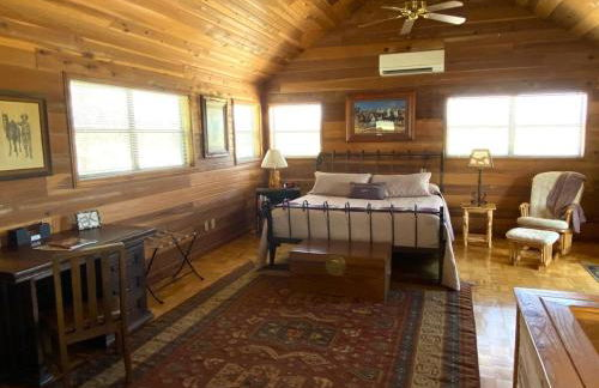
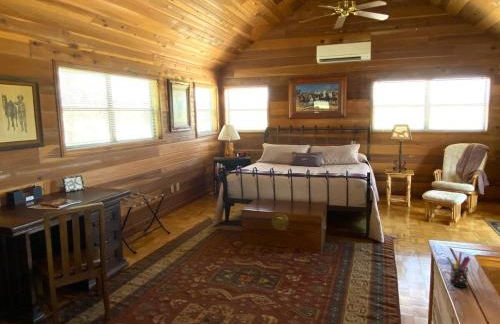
+ pen holder (457, 268)
